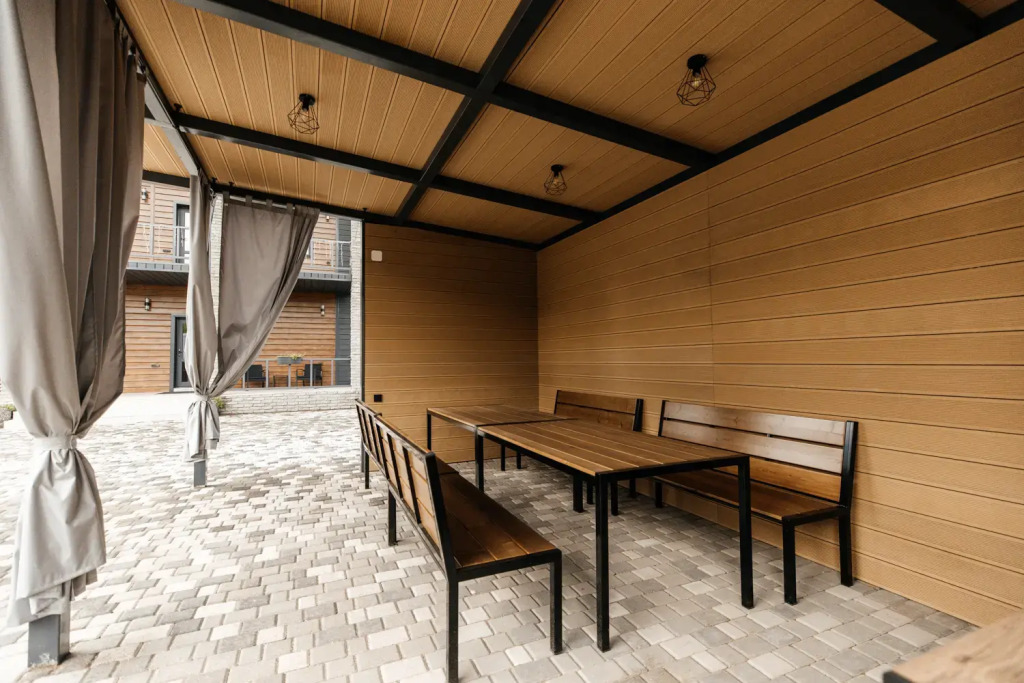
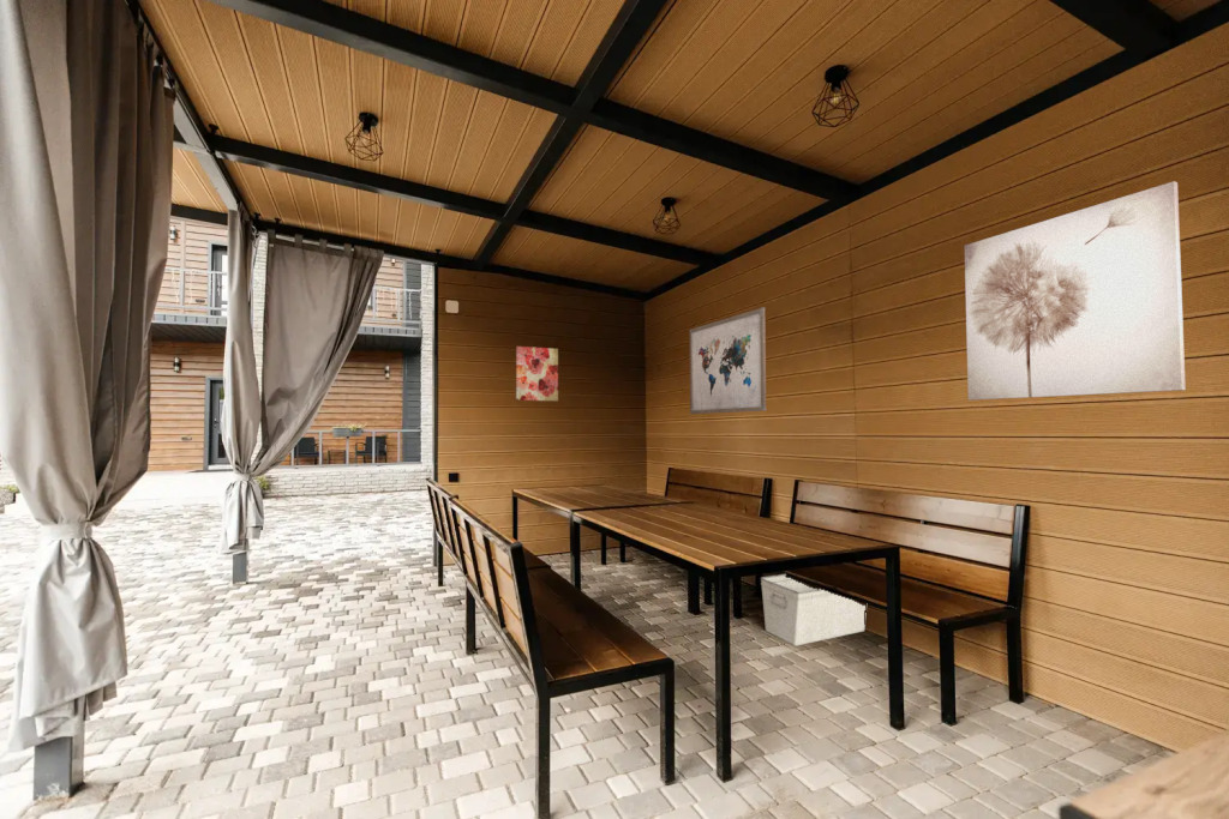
+ wall art (724, 366)
+ wall art (536, 373)
+ storage bin (814, 604)
+ wall art (1057, 306)
